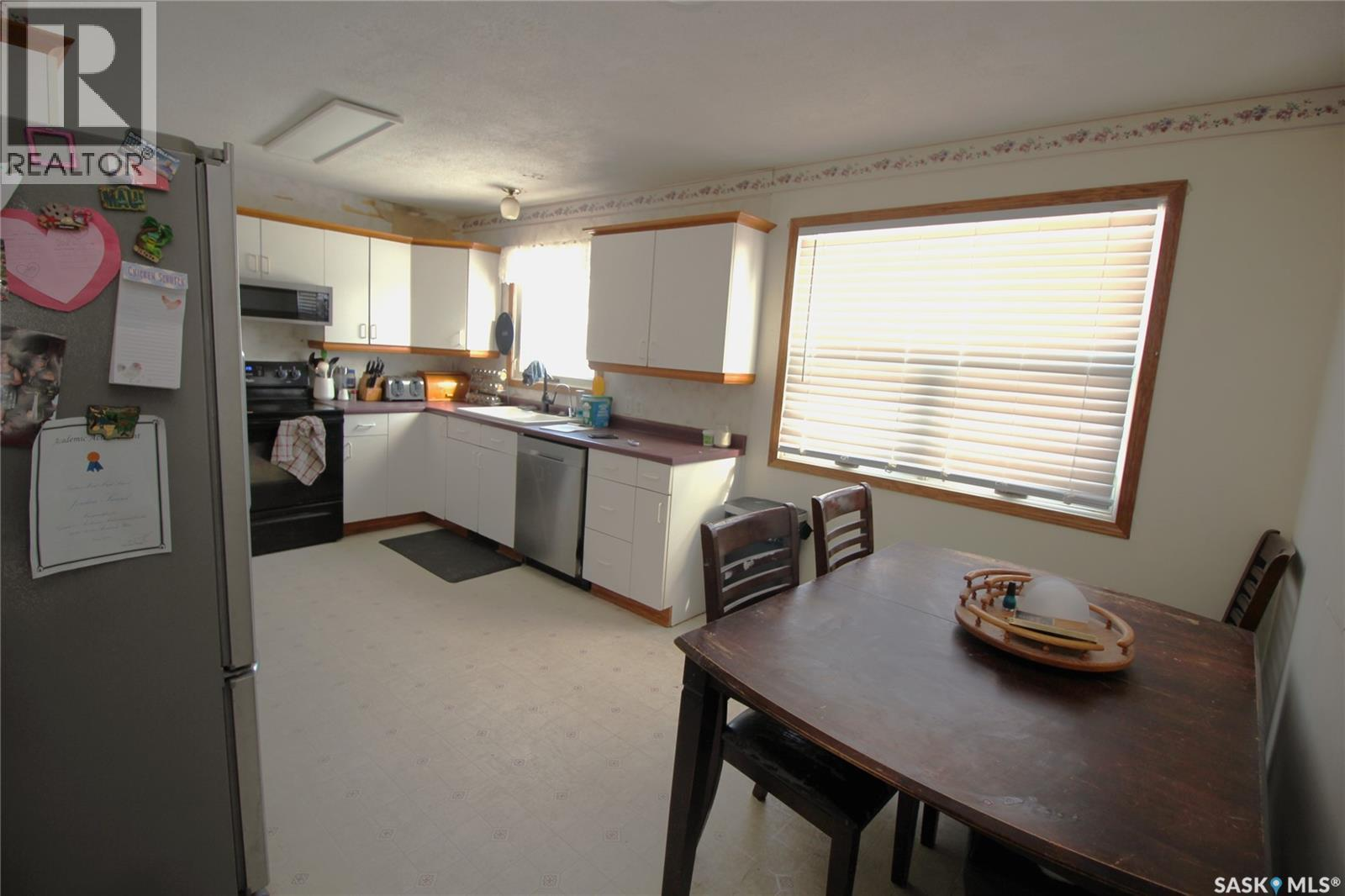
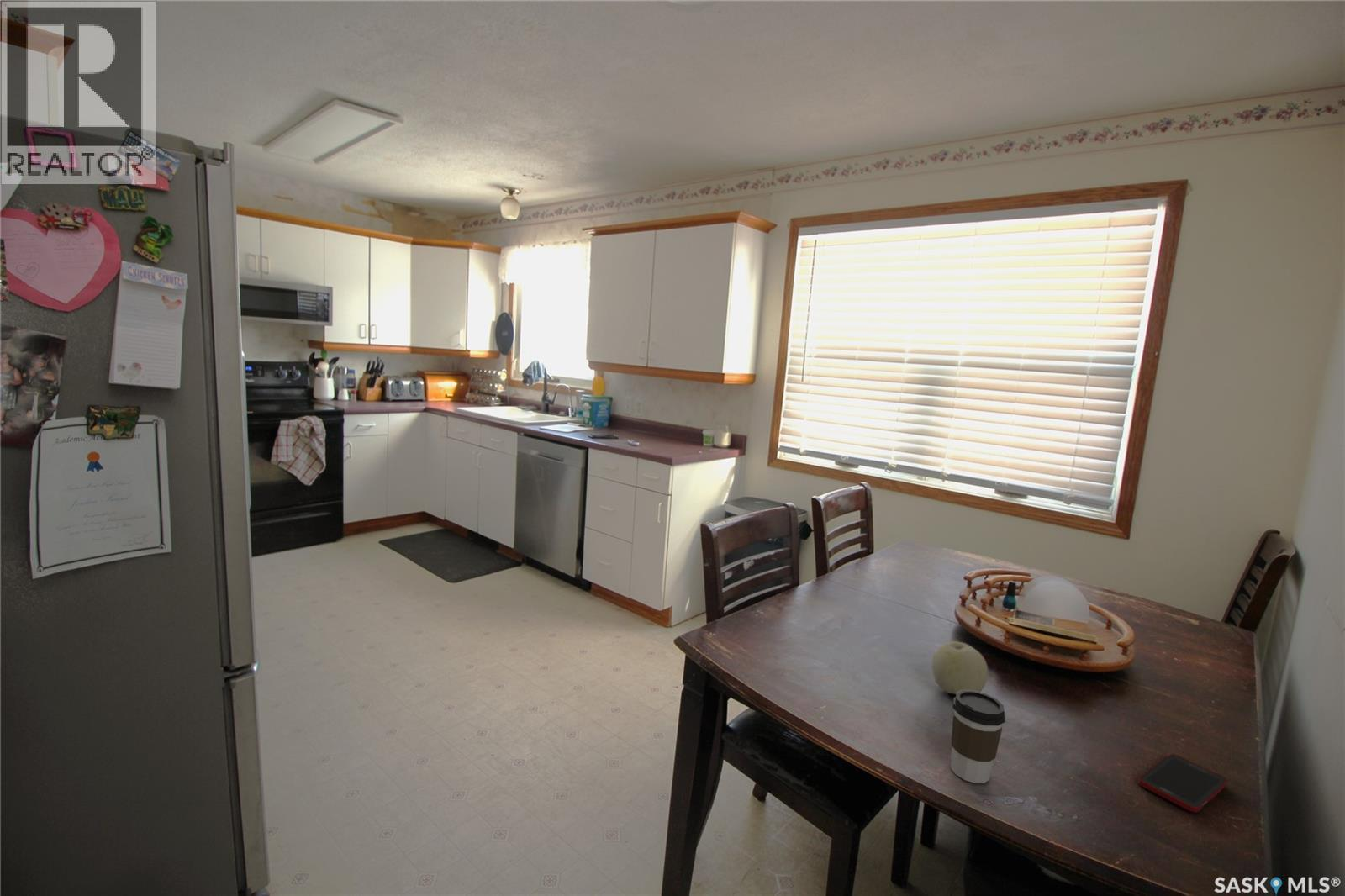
+ fruit (958, 670)
+ cell phone (1183, 781)
+ coffee cup (974, 736)
